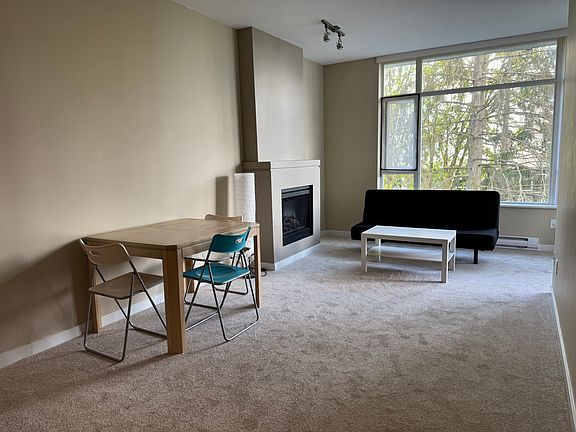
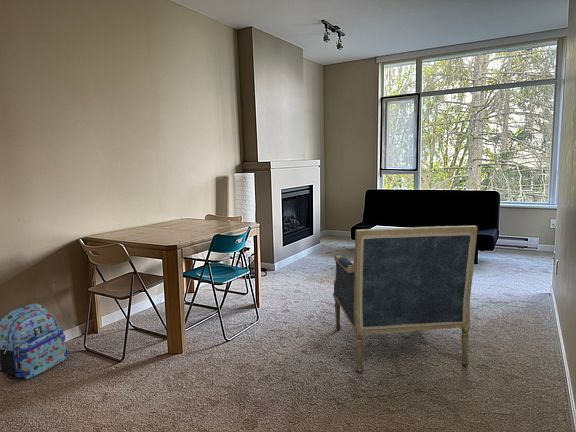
+ backpack (32, 337)
+ armchair (395, 283)
